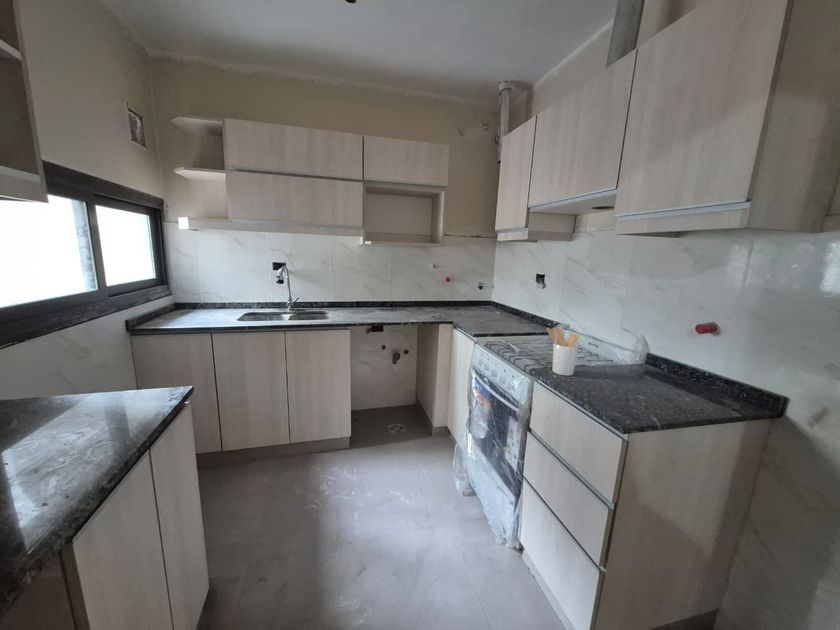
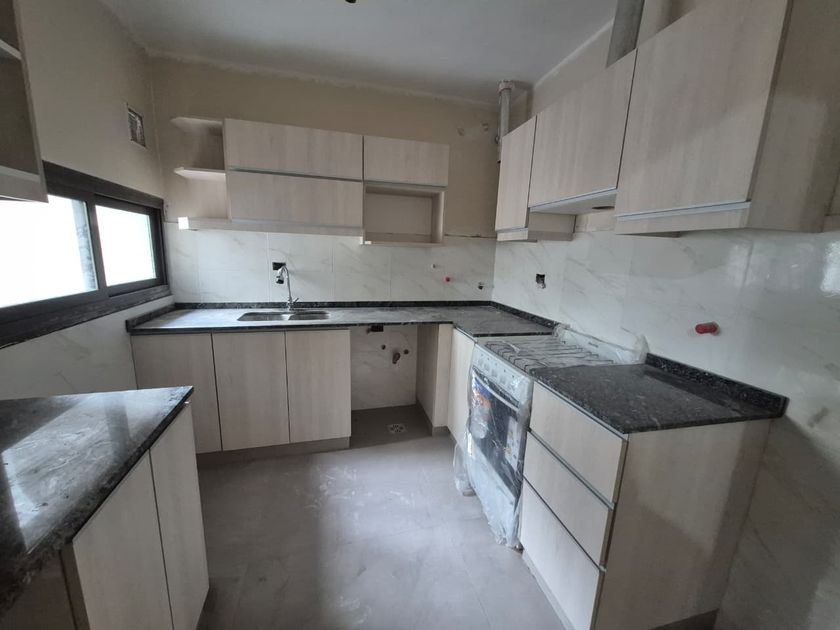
- utensil holder (560, 349)
